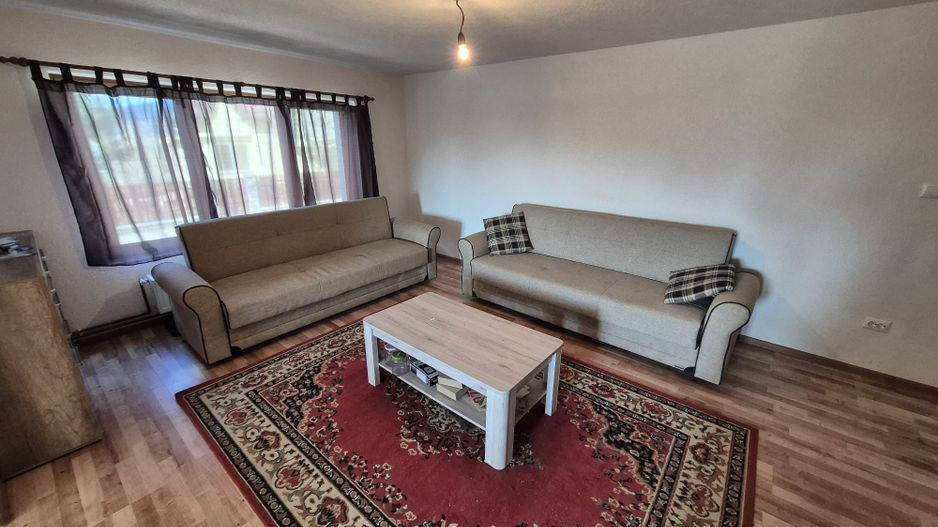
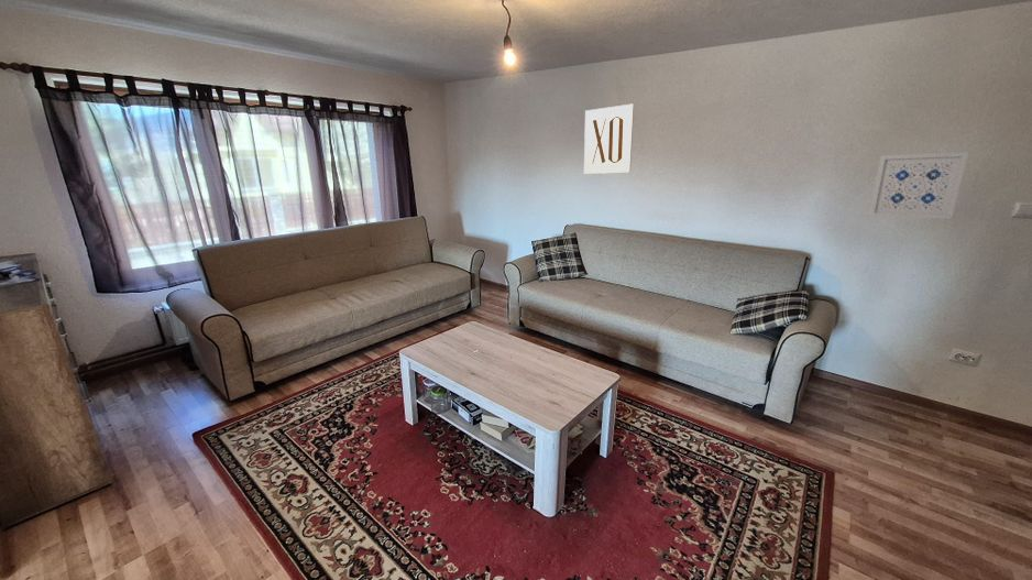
+ wall art (607, 141)
+ wall art (914, 186)
